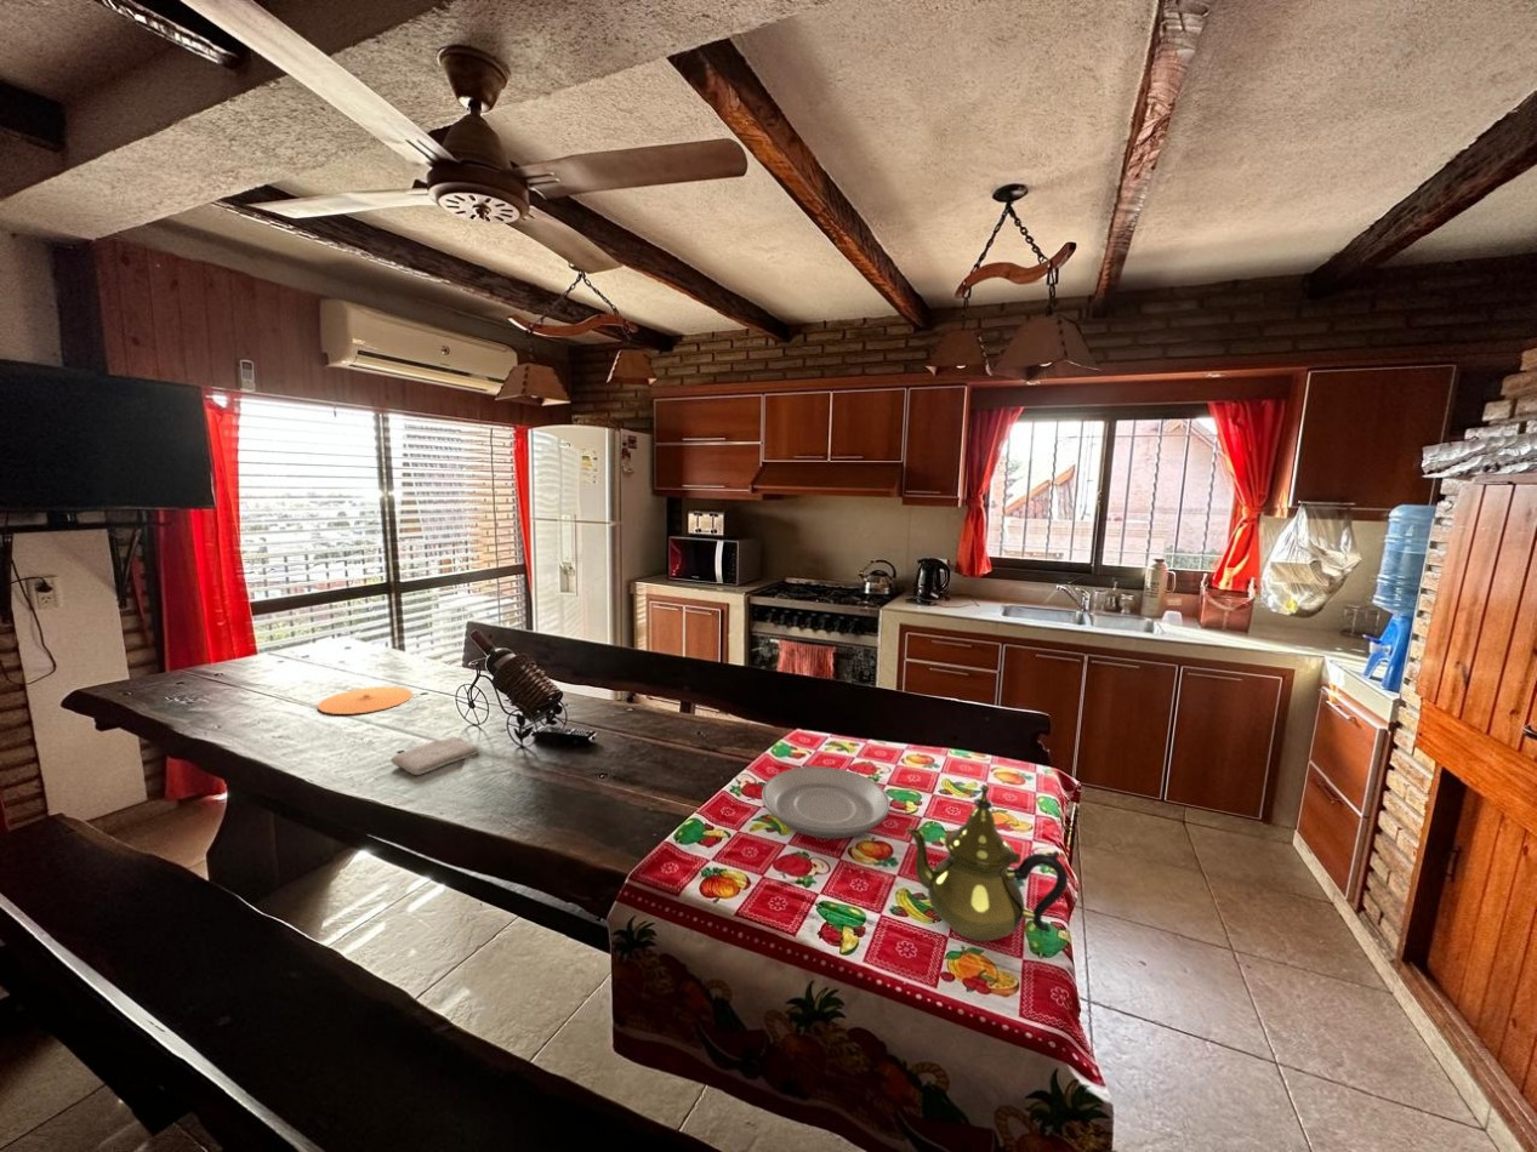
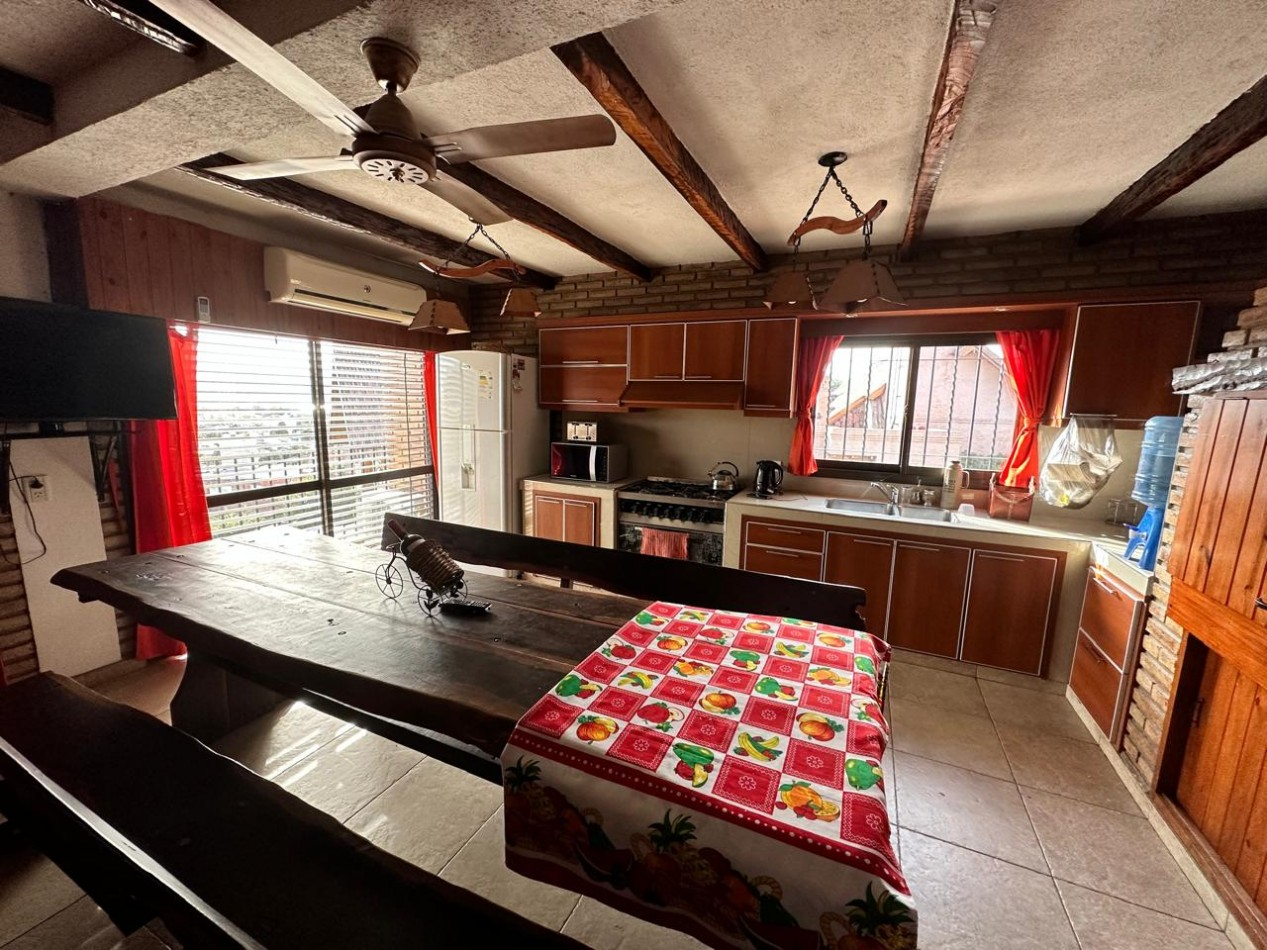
- plate (366, 696)
- teapot (983, 855)
- plate (824, 804)
- washcloth (437, 753)
